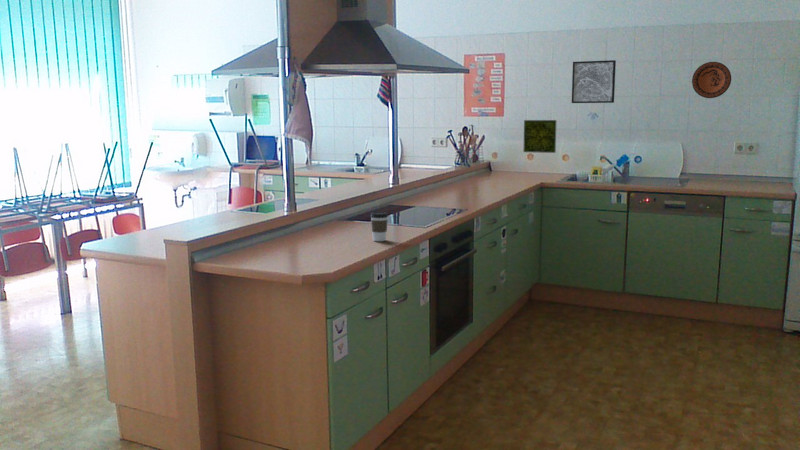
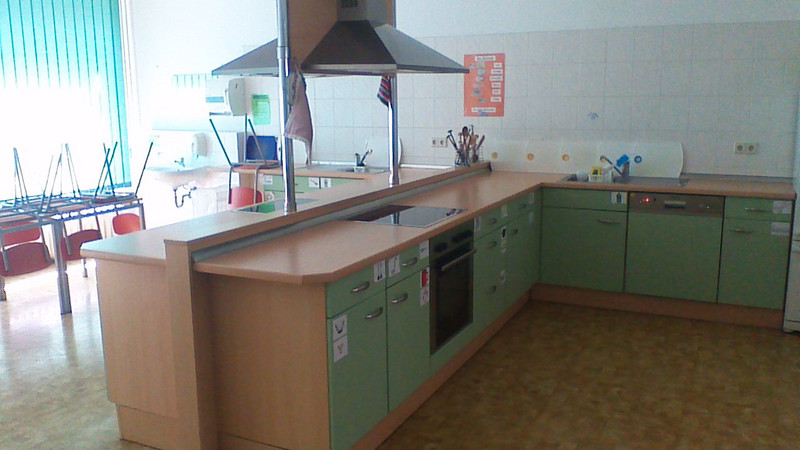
- decorative tile (539, 136)
- coffee cup (379, 226)
- wall art (593, 82)
- decorative plate (711, 80)
